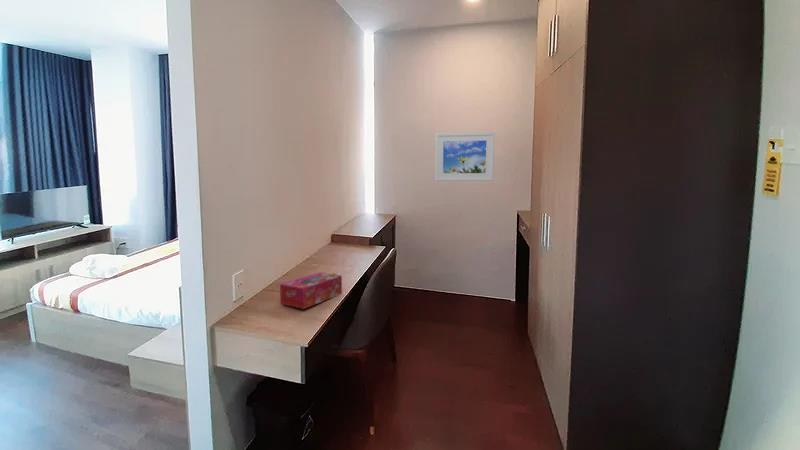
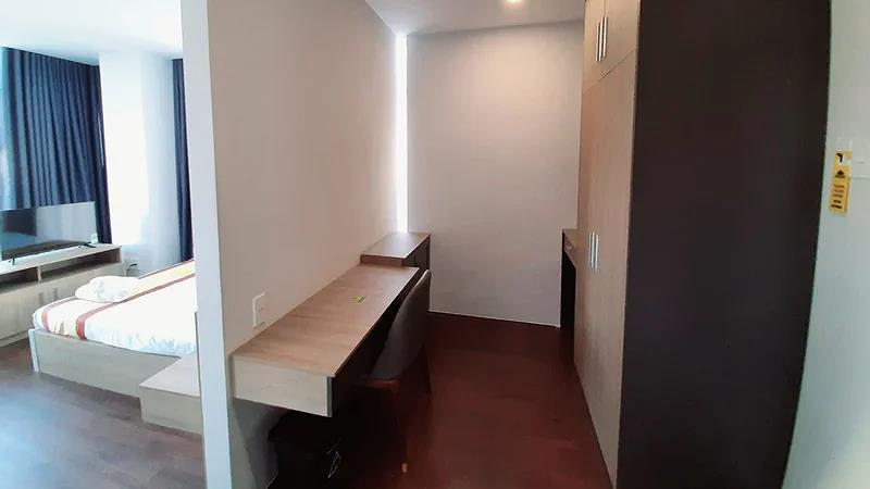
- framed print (464, 157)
- tissue box (312, 289)
